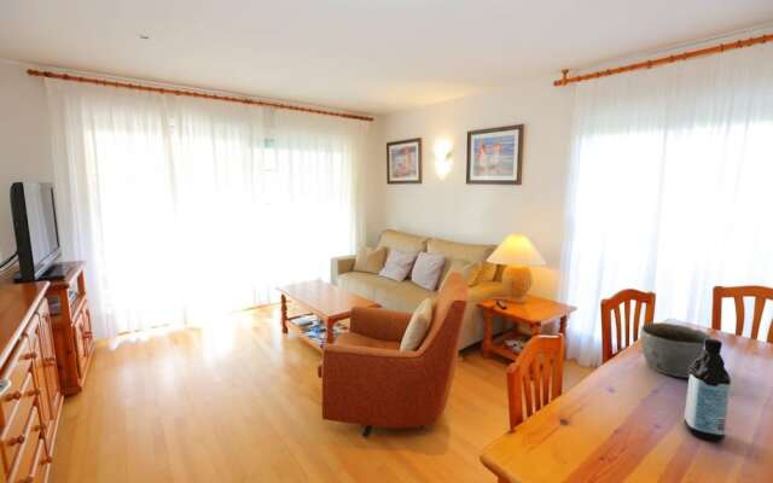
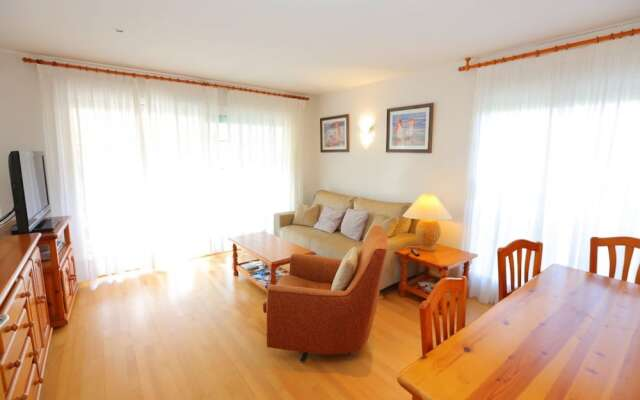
- water bottle (708, 386)
- bowl (674, 349)
